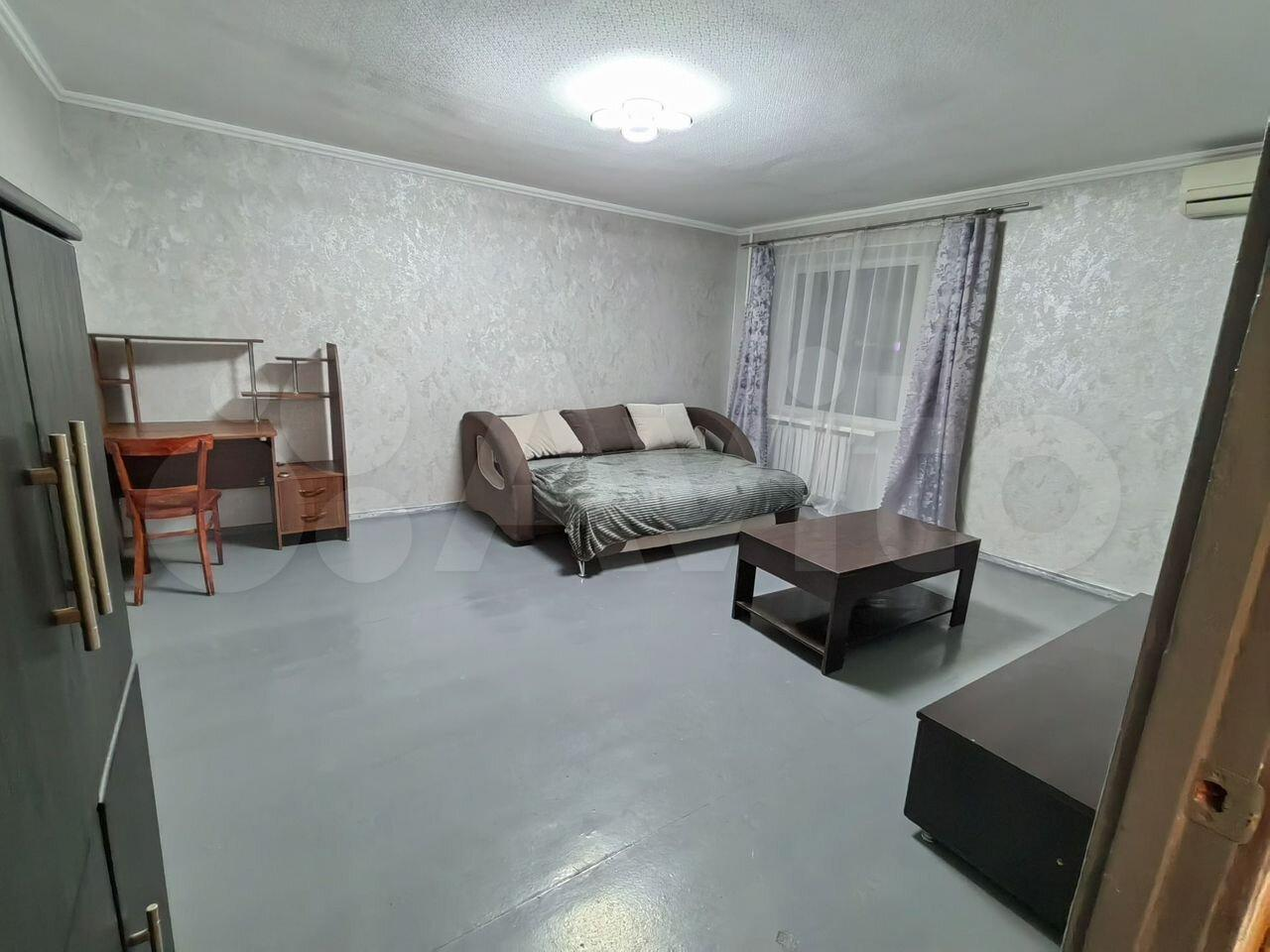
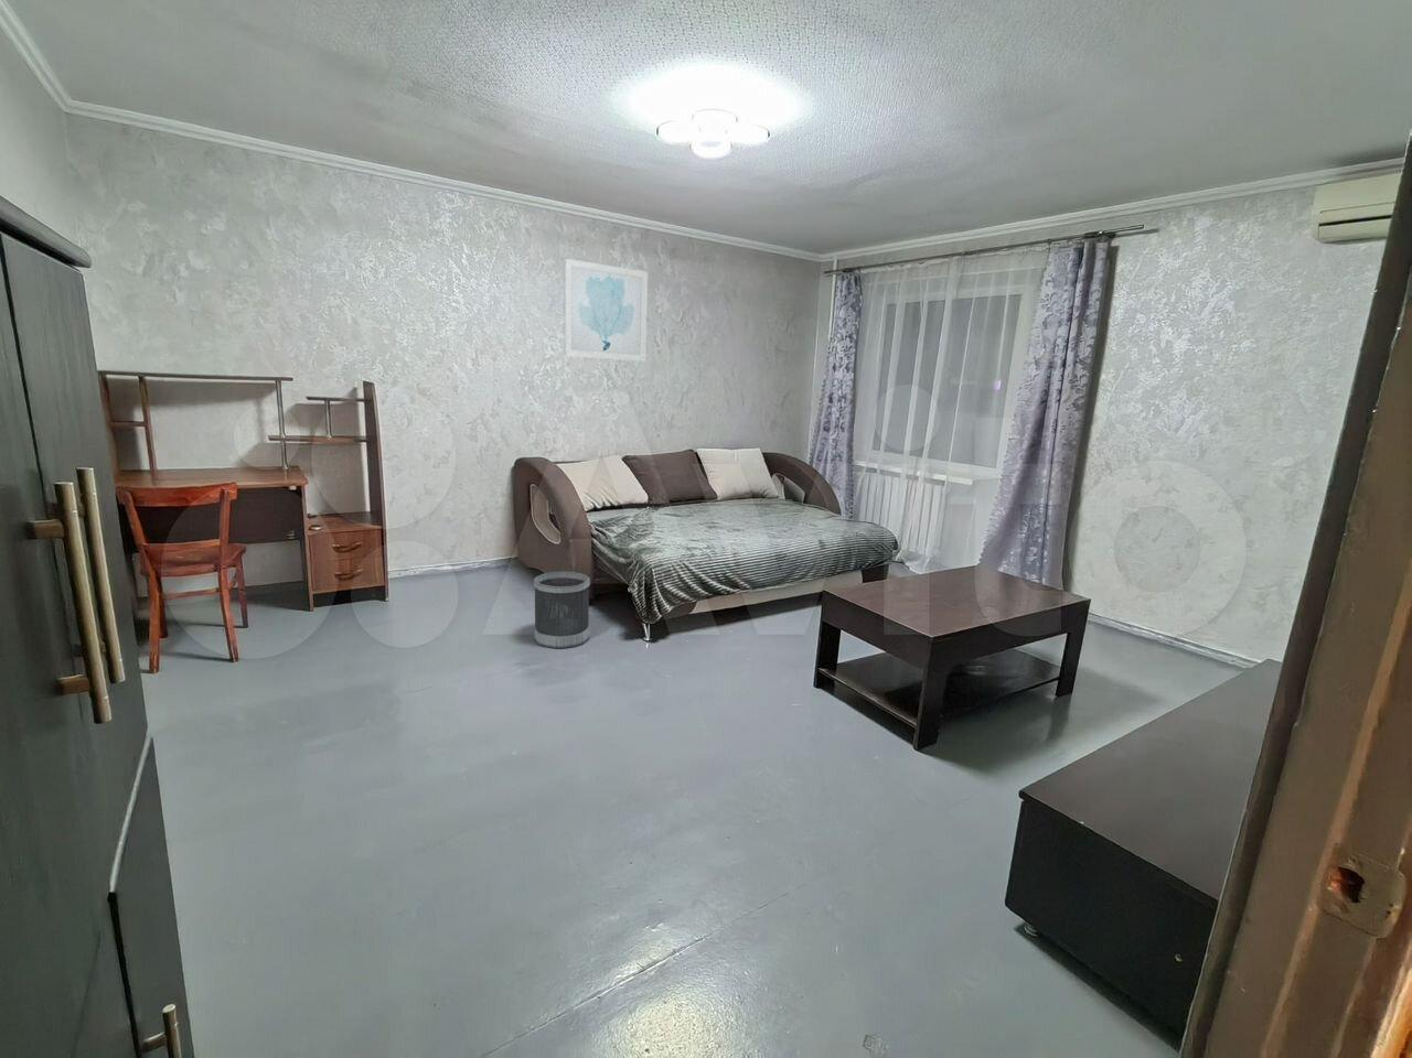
+ wastebasket (561, 608)
+ wall art (607, 312)
